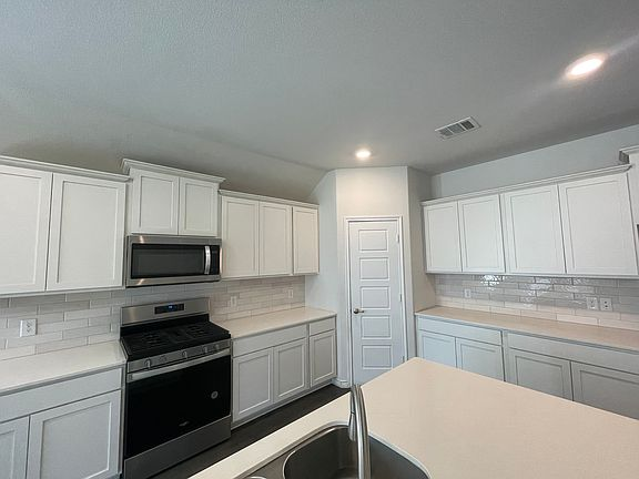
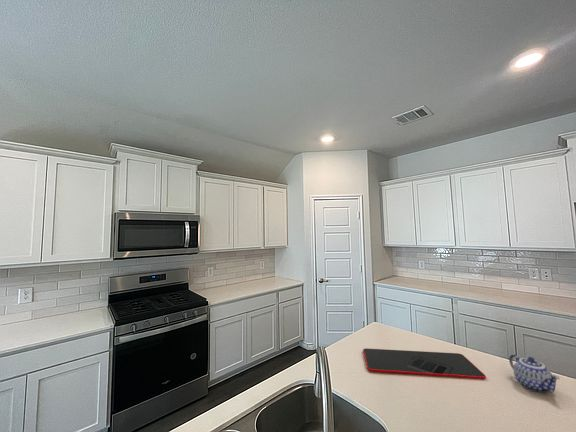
+ cutting board (417, 362)
+ teapot (532, 372)
